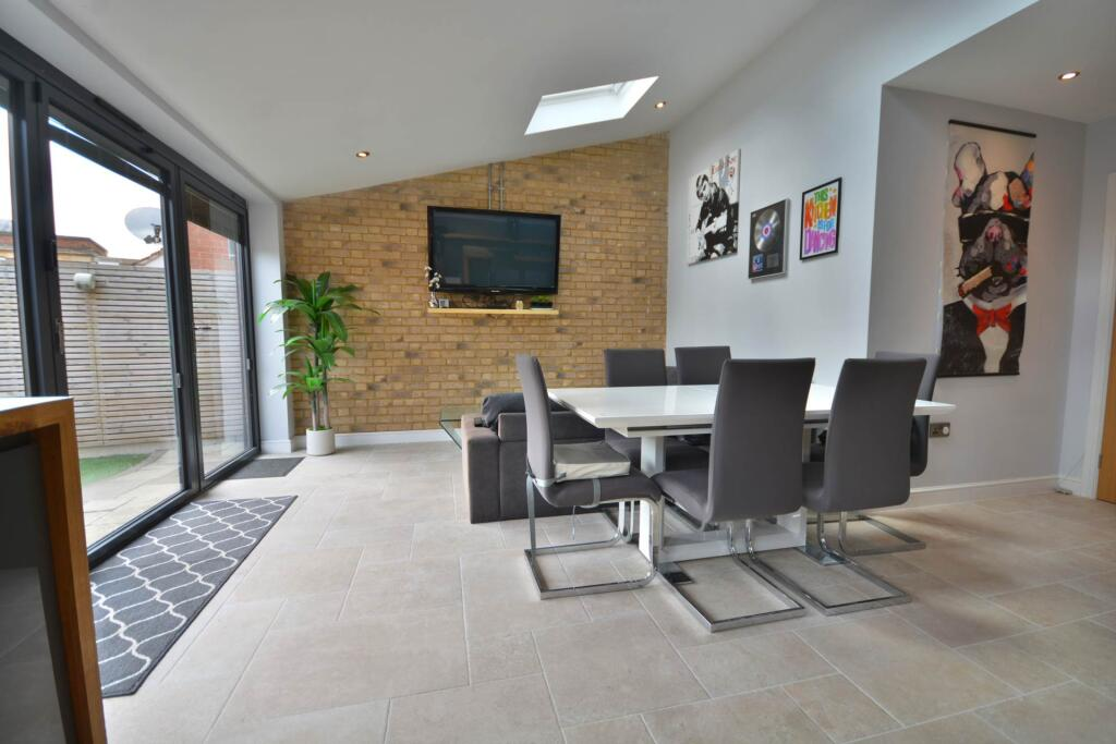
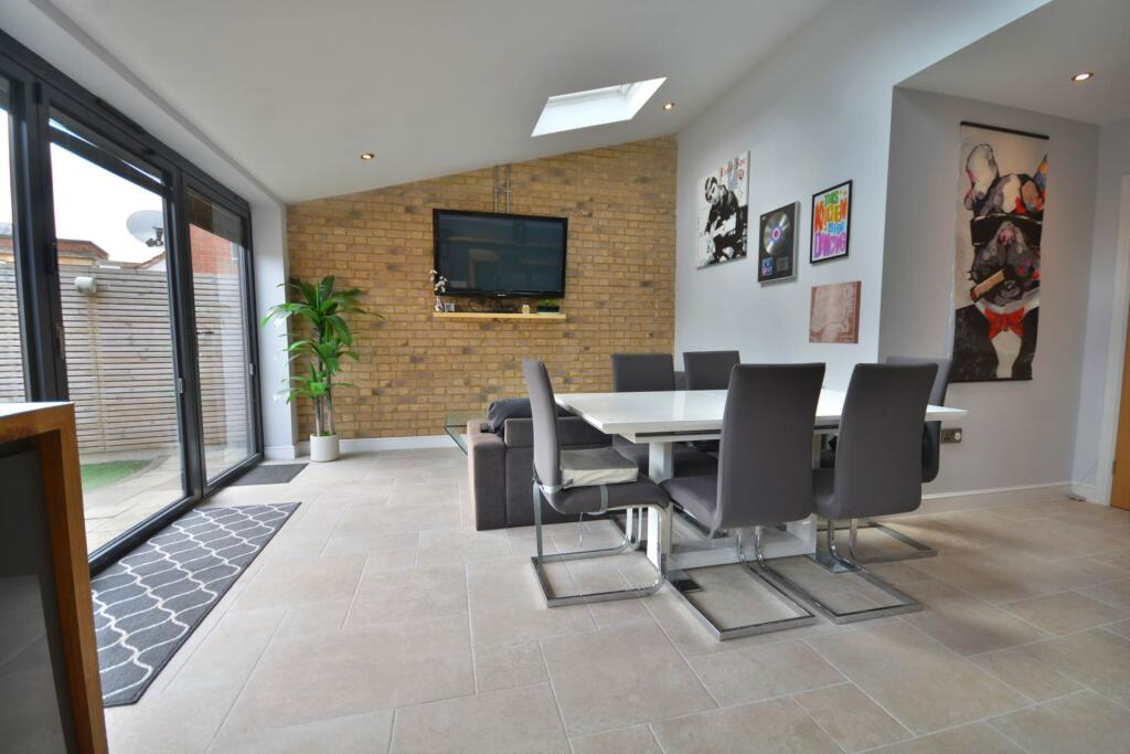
+ wall art (833, 314)
